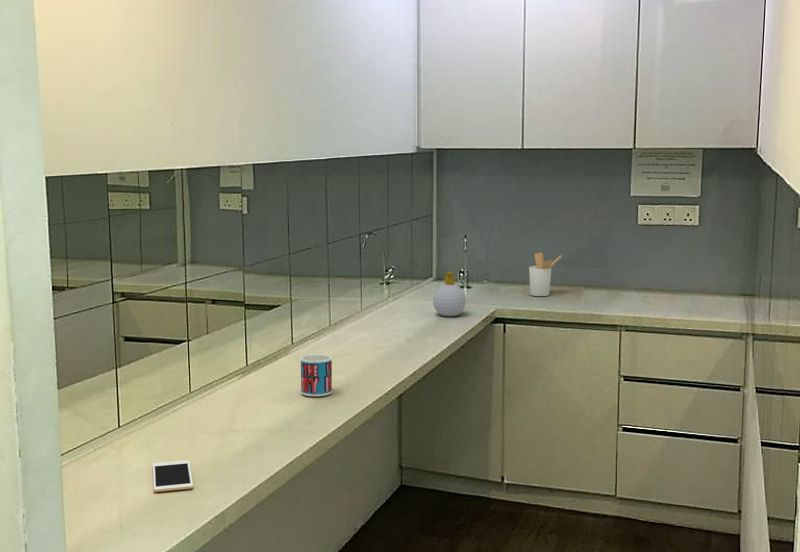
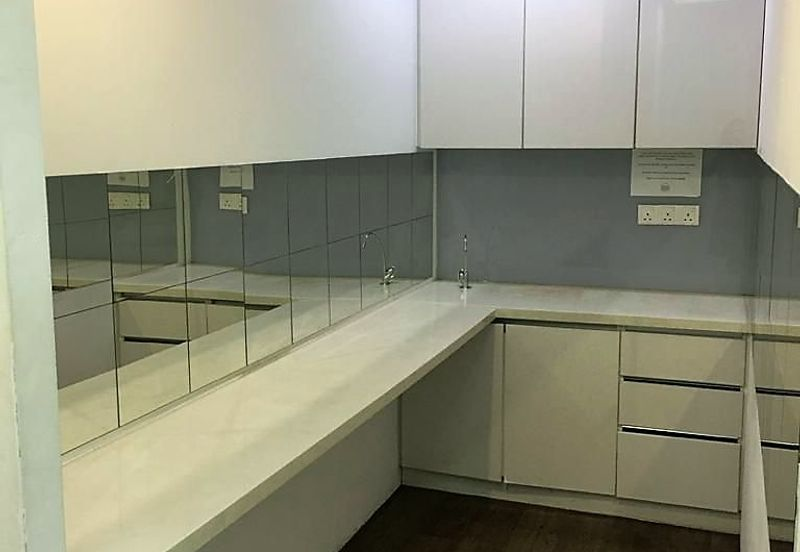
- soap bottle (449, 293)
- cell phone (172, 475)
- mug (312, 374)
- utensil holder (545, 274)
